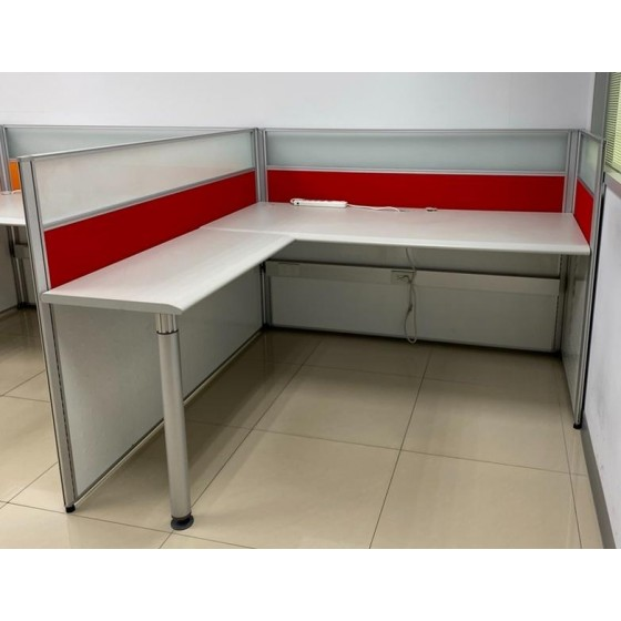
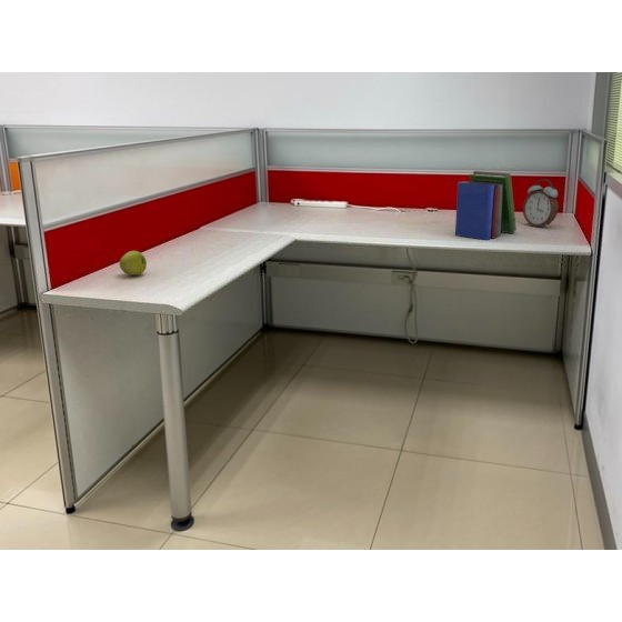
+ alarm clock (541, 202)
+ book (489, 202)
+ apple (133, 262)
